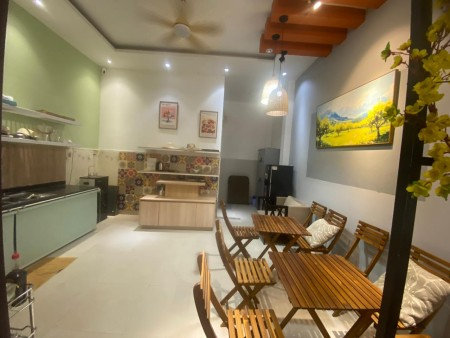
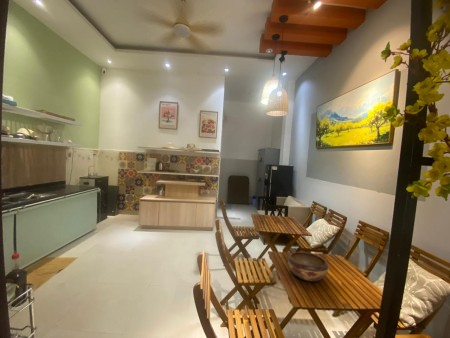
+ decorative bowl (307, 267)
